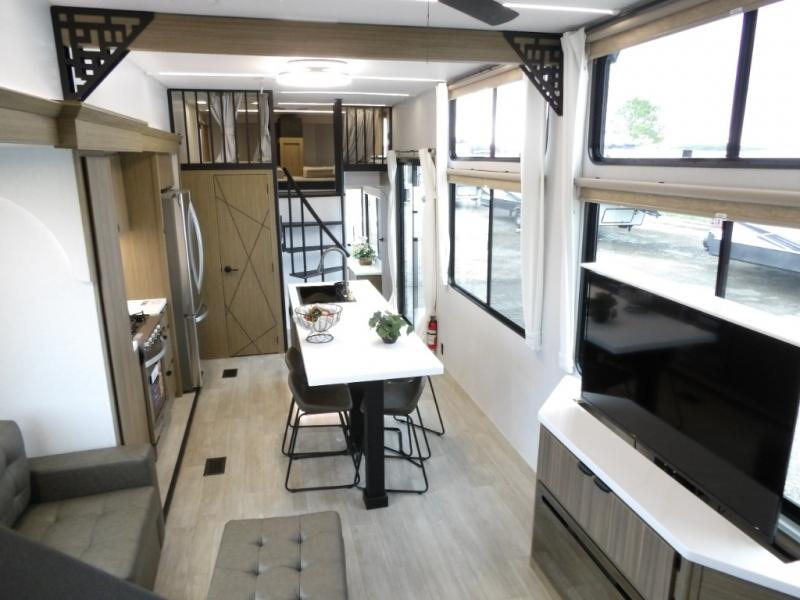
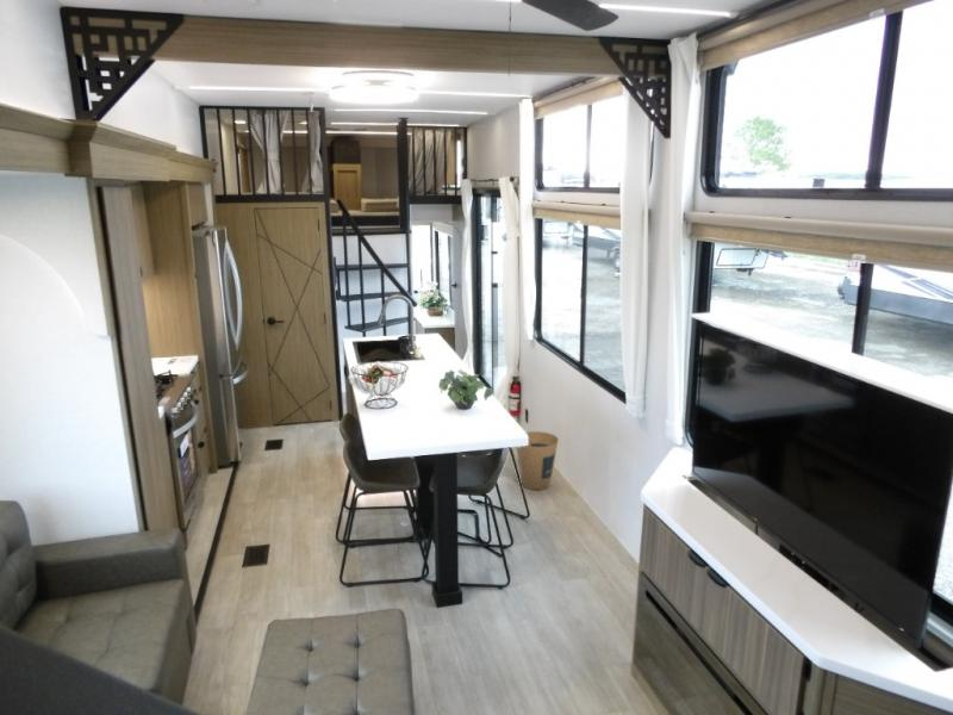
+ trash can (536, 461)
